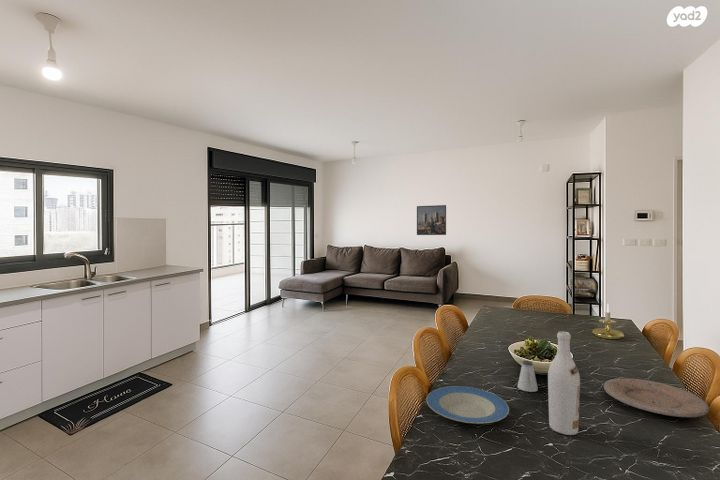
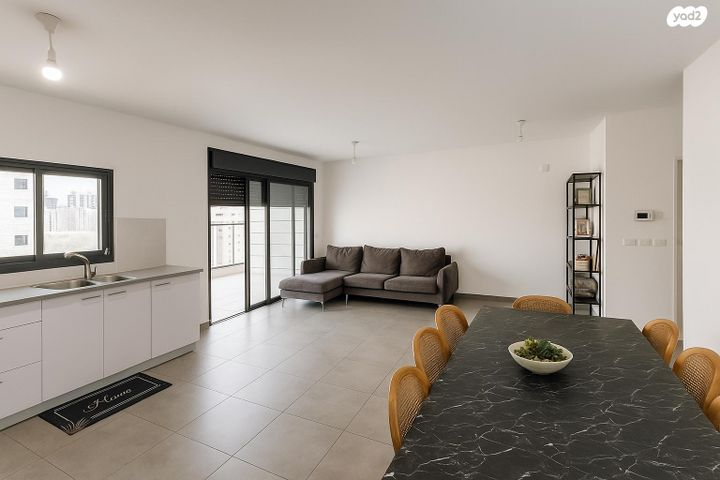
- saltshaker (527, 374)
- candle holder (607, 320)
- plate (652, 399)
- wine bottle (563, 380)
- plate (466, 407)
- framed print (431, 220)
